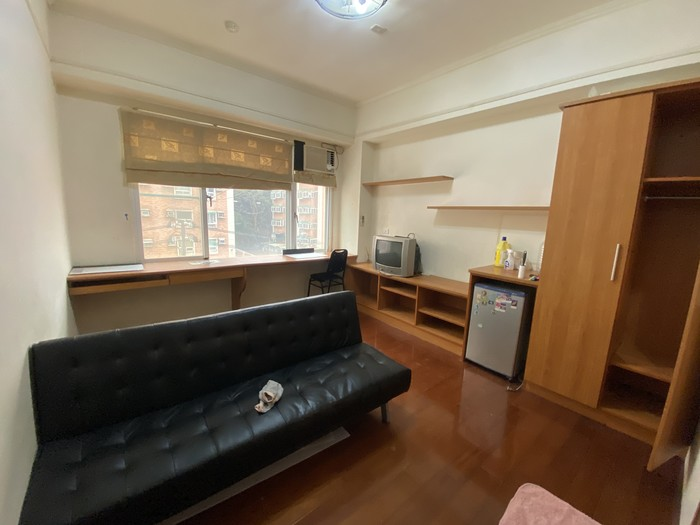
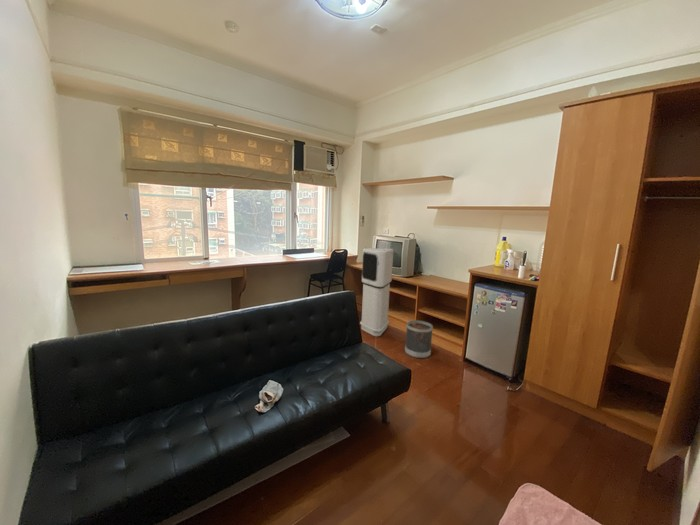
+ wastebasket (418, 338)
+ air purifier (379, 290)
